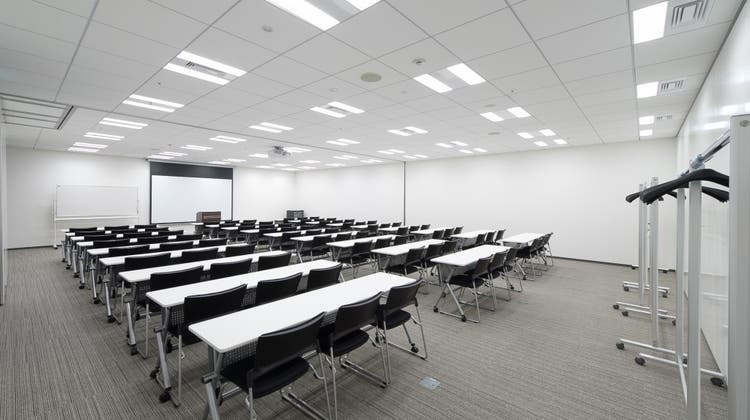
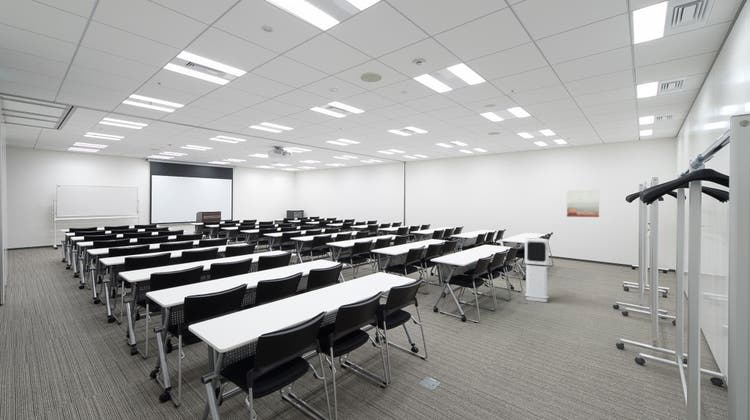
+ wall art (582, 203)
+ air purifier (536, 268)
